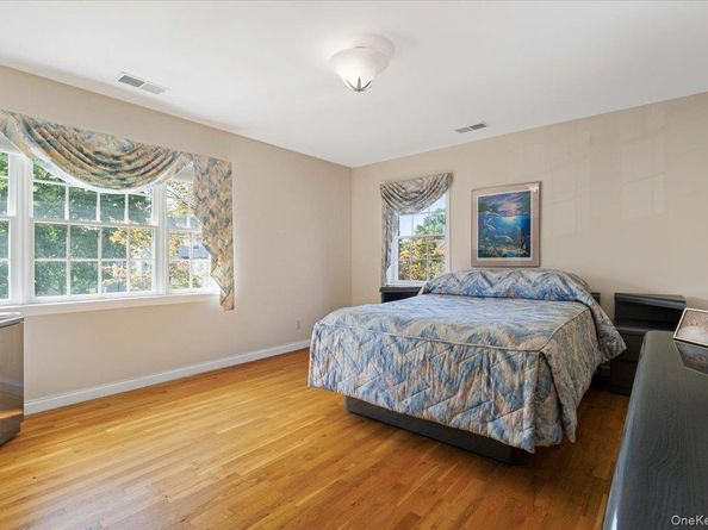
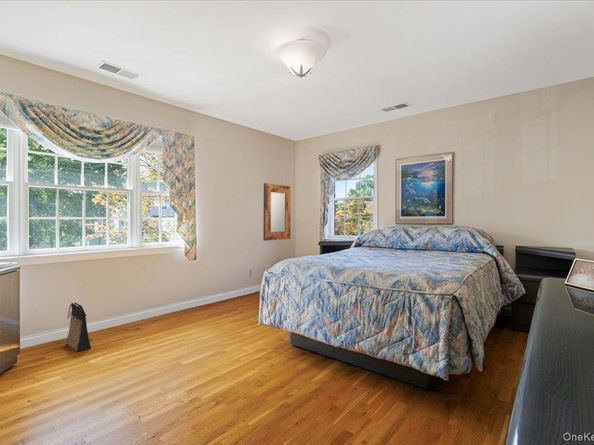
+ bag (77, 324)
+ home mirror (277, 212)
